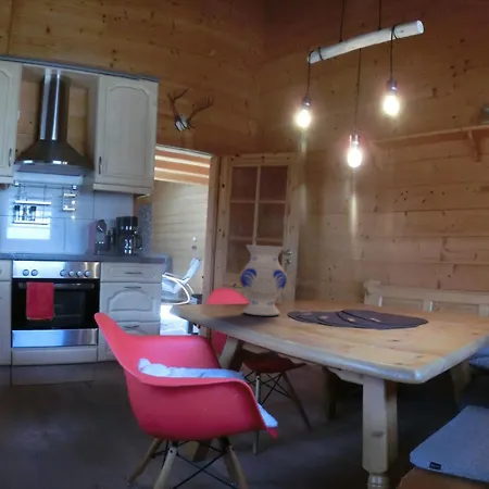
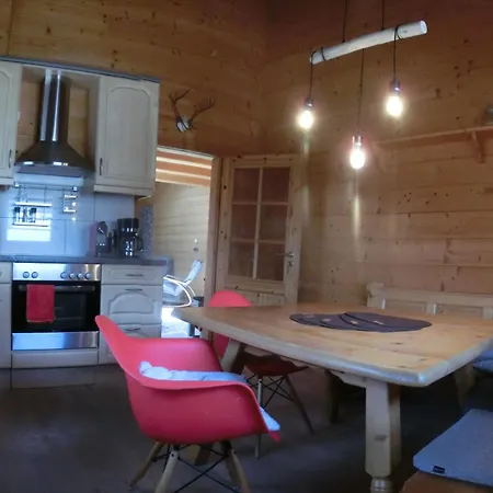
- vase (263, 279)
